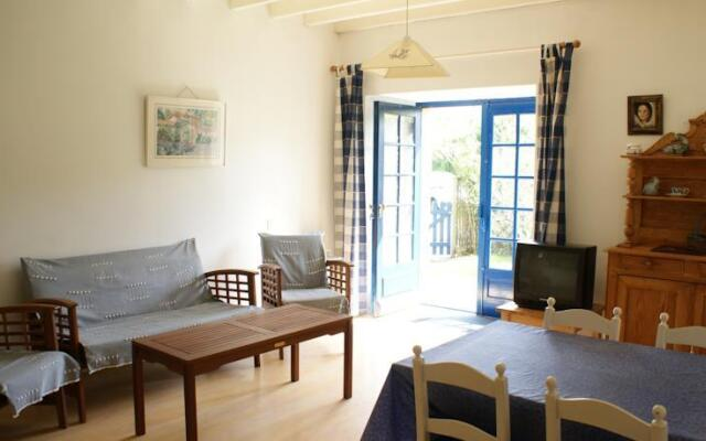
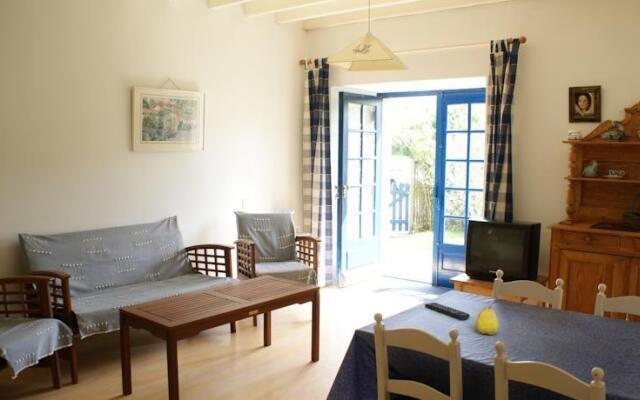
+ fruit (487, 319)
+ remote control (446, 310)
